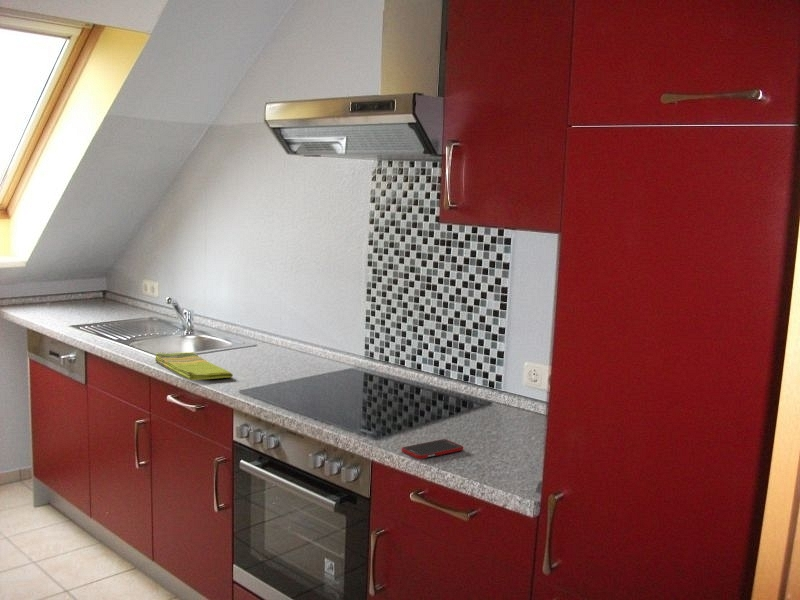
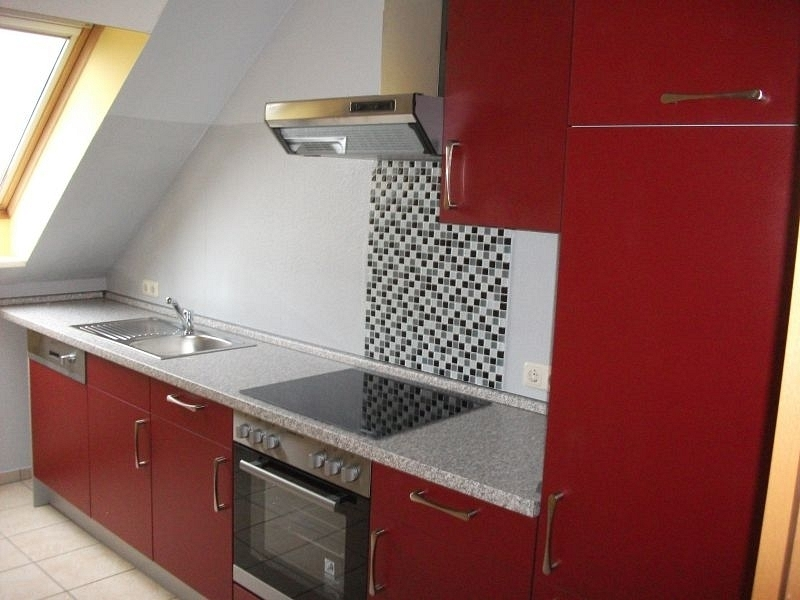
- cell phone (432, 449)
- dish towel (192, 364)
